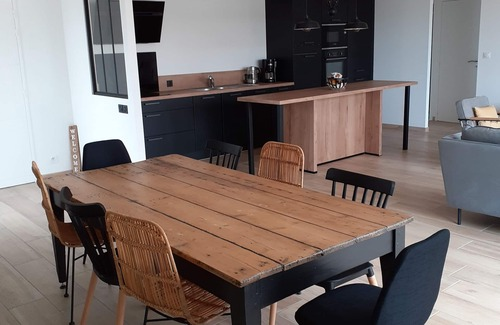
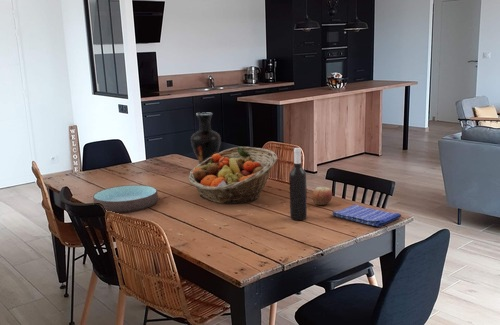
+ vase (205, 142)
+ fruit basket (232, 173)
+ apple (322, 195)
+ wine bottle (297, 183)
+ dish towel (366, 213)
+ bowl (125, 198)
